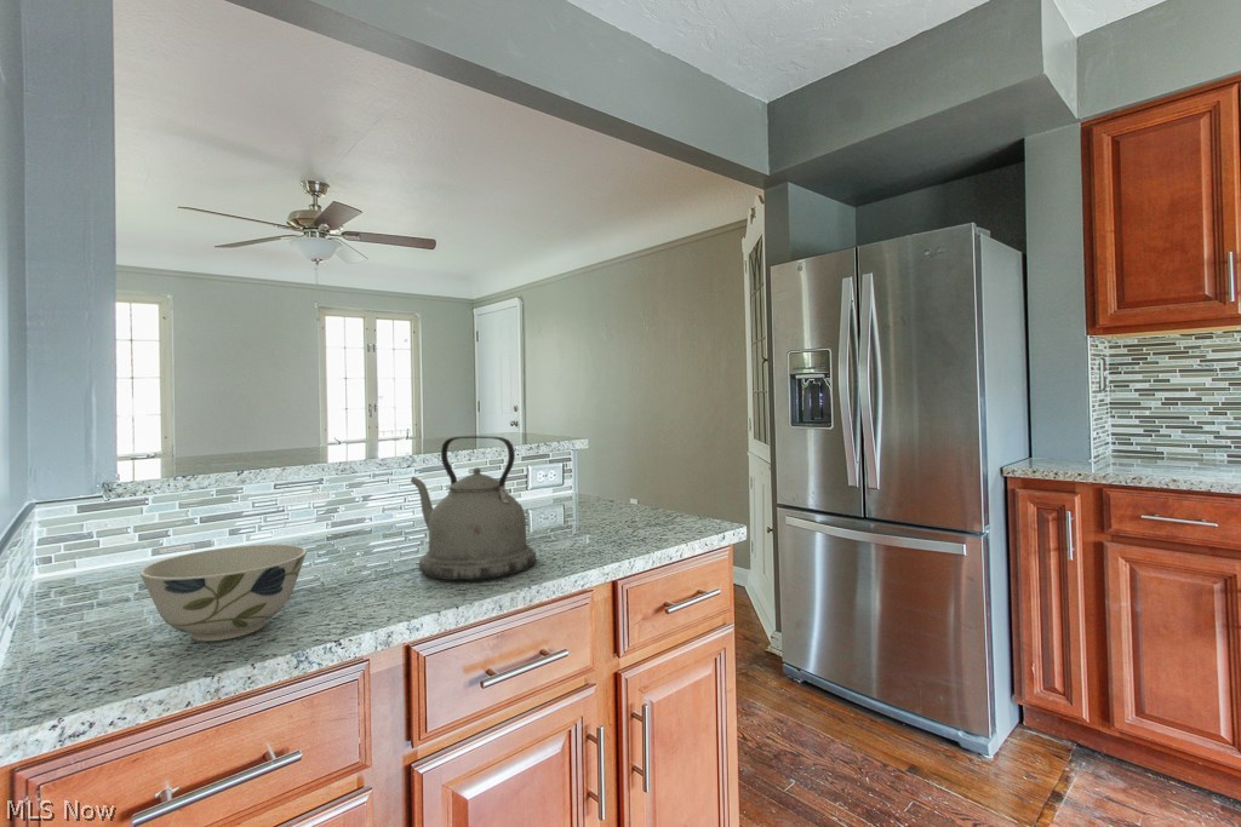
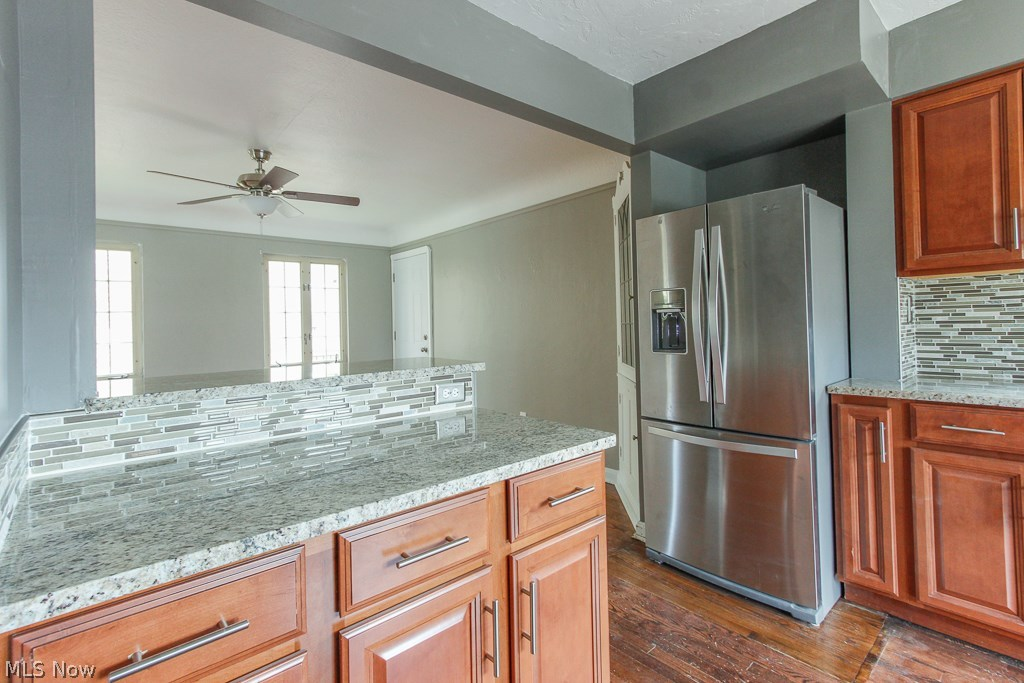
- bowl (229, 593)
- kettle (469, 500)
